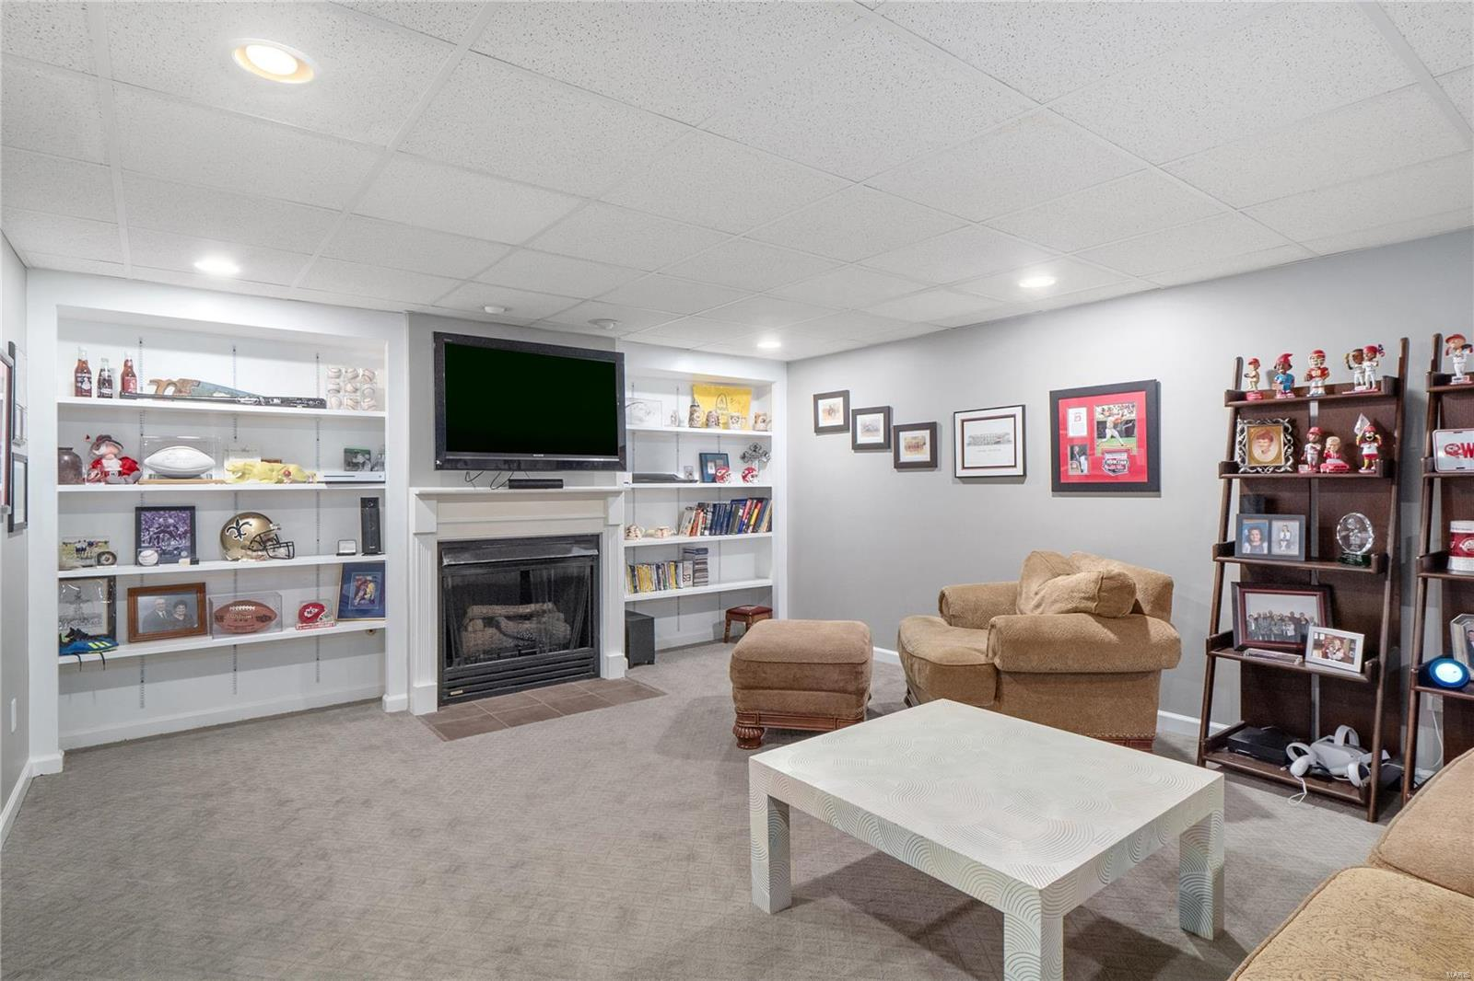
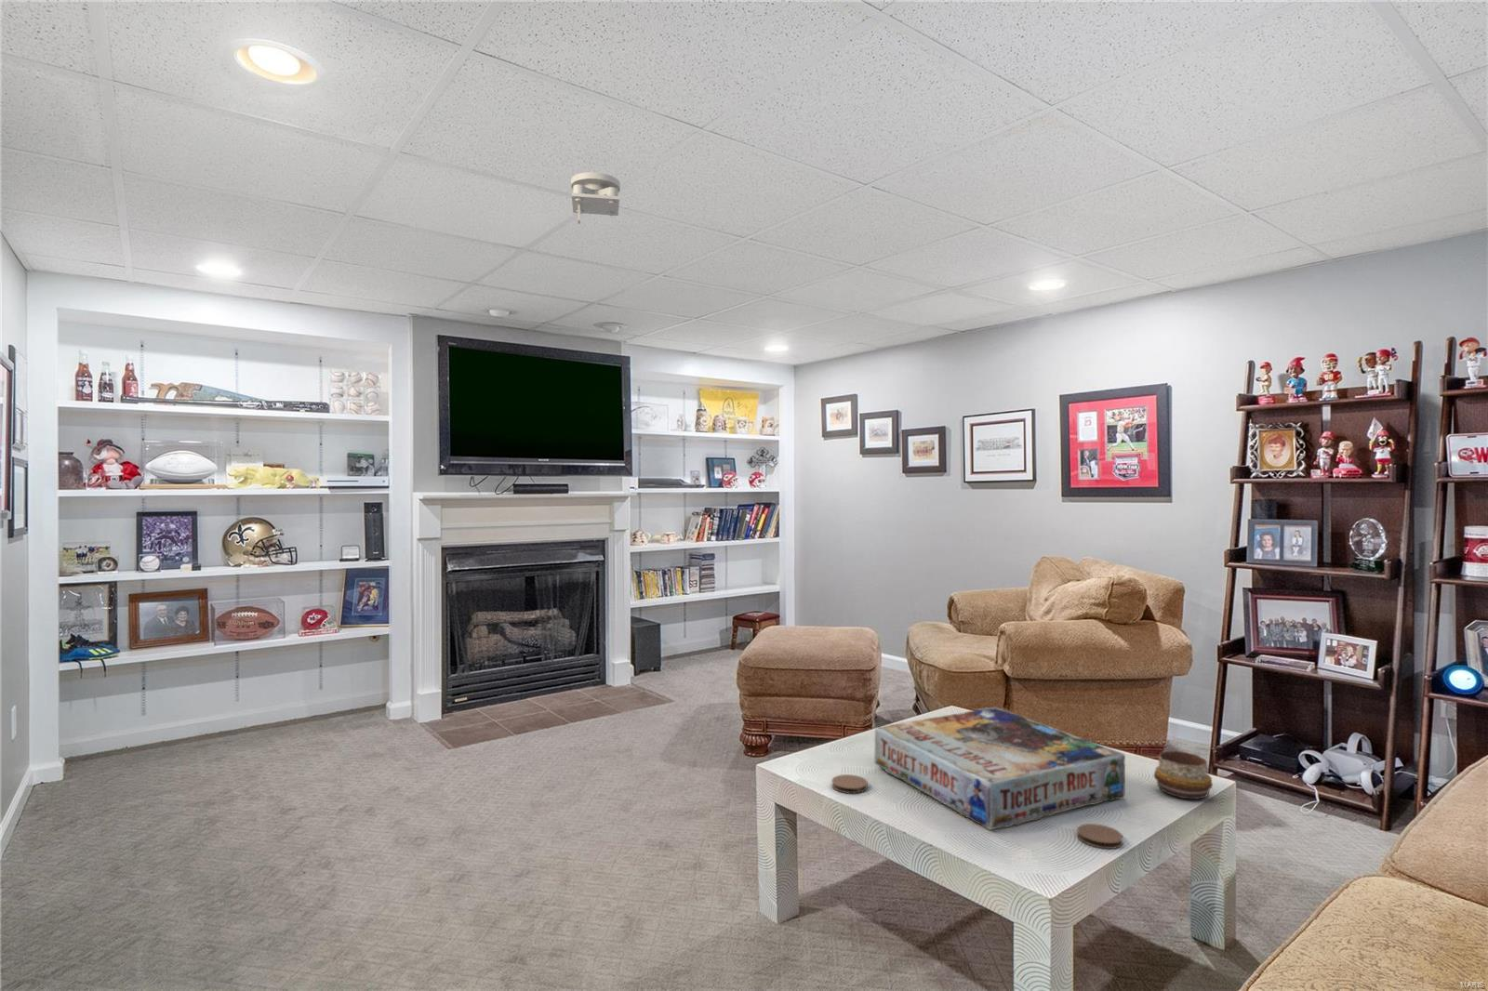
+ smoke detector (595, 201)
+ coaster (849, 784)
+ board game (992, 760)
+ decorative bowl (1182, 774)
+ coaster (1100, 836)
